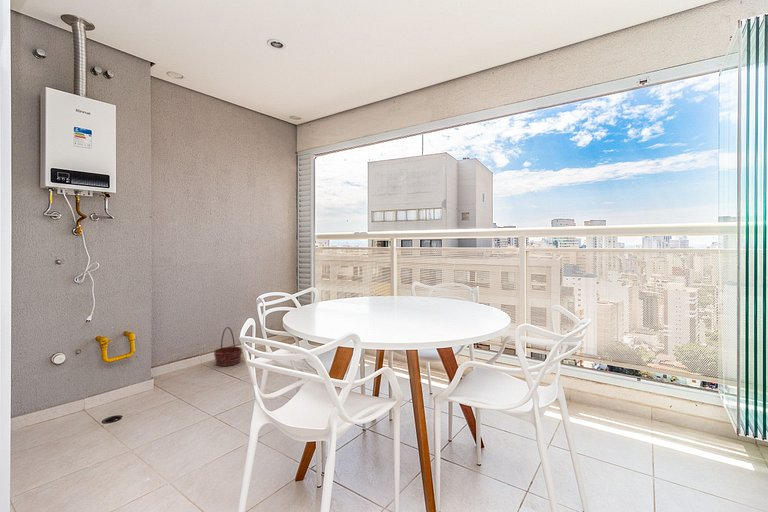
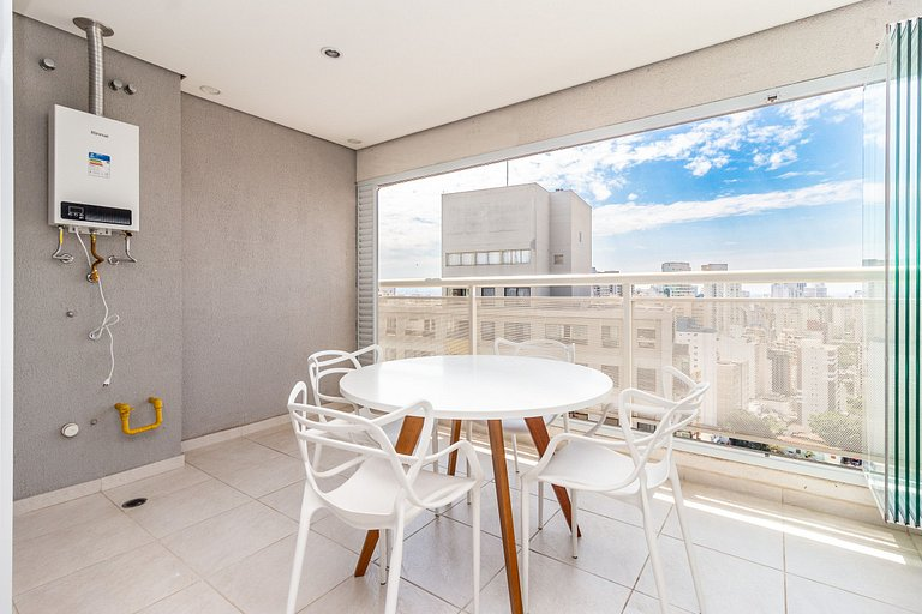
- basket (228, 347)
